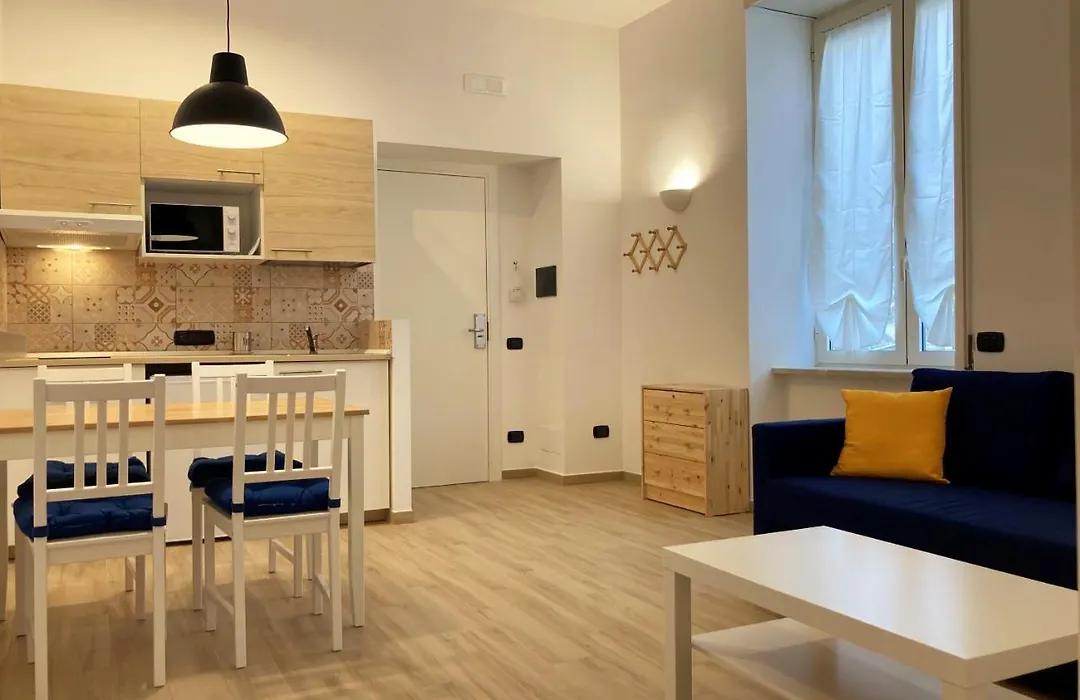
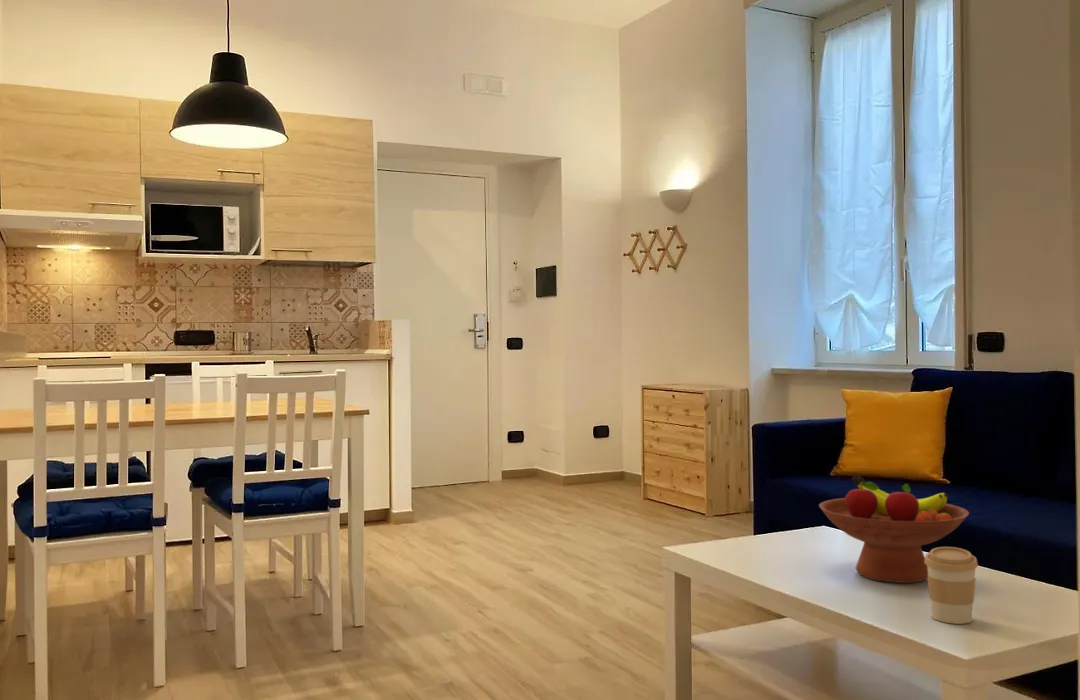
+ fruit bowl (892, 528)
+ coffee cup (951, 584)
